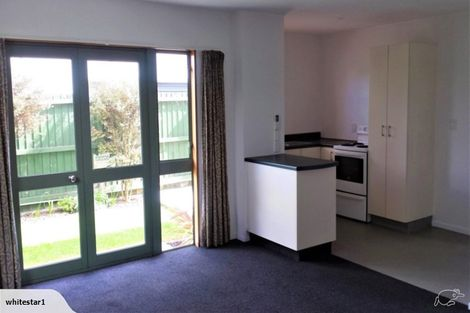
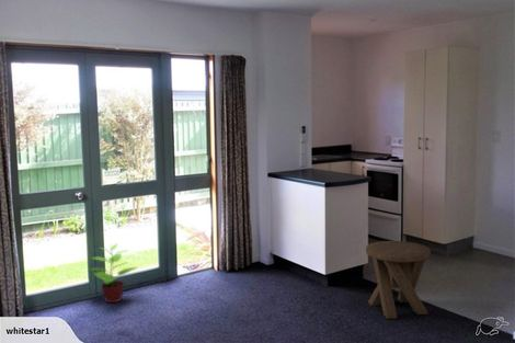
+ music stool (397, 277)
+ potted plant (112, 270)
